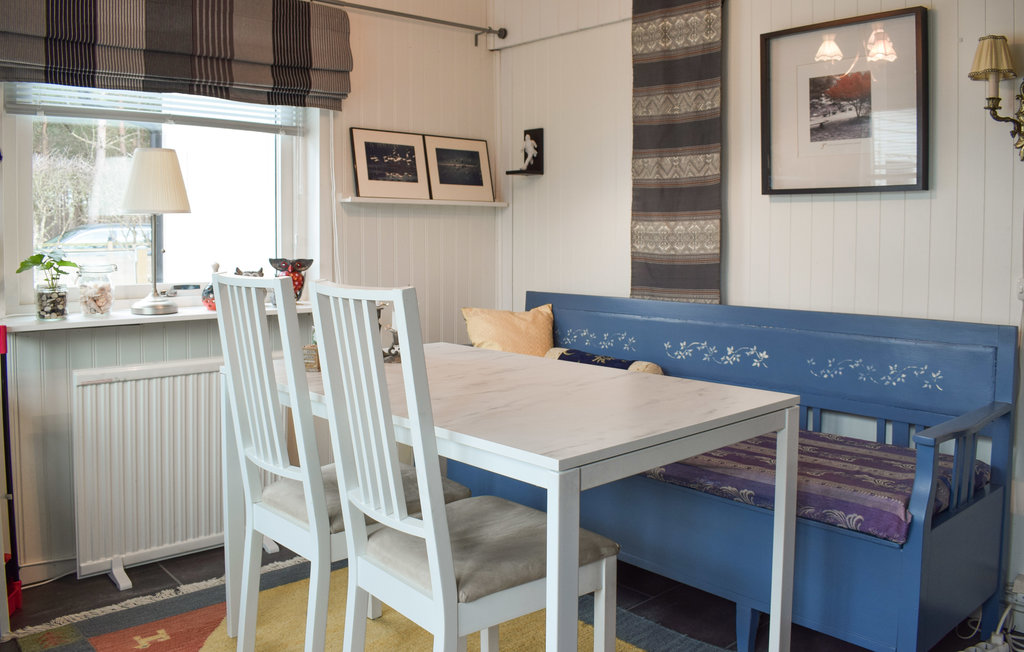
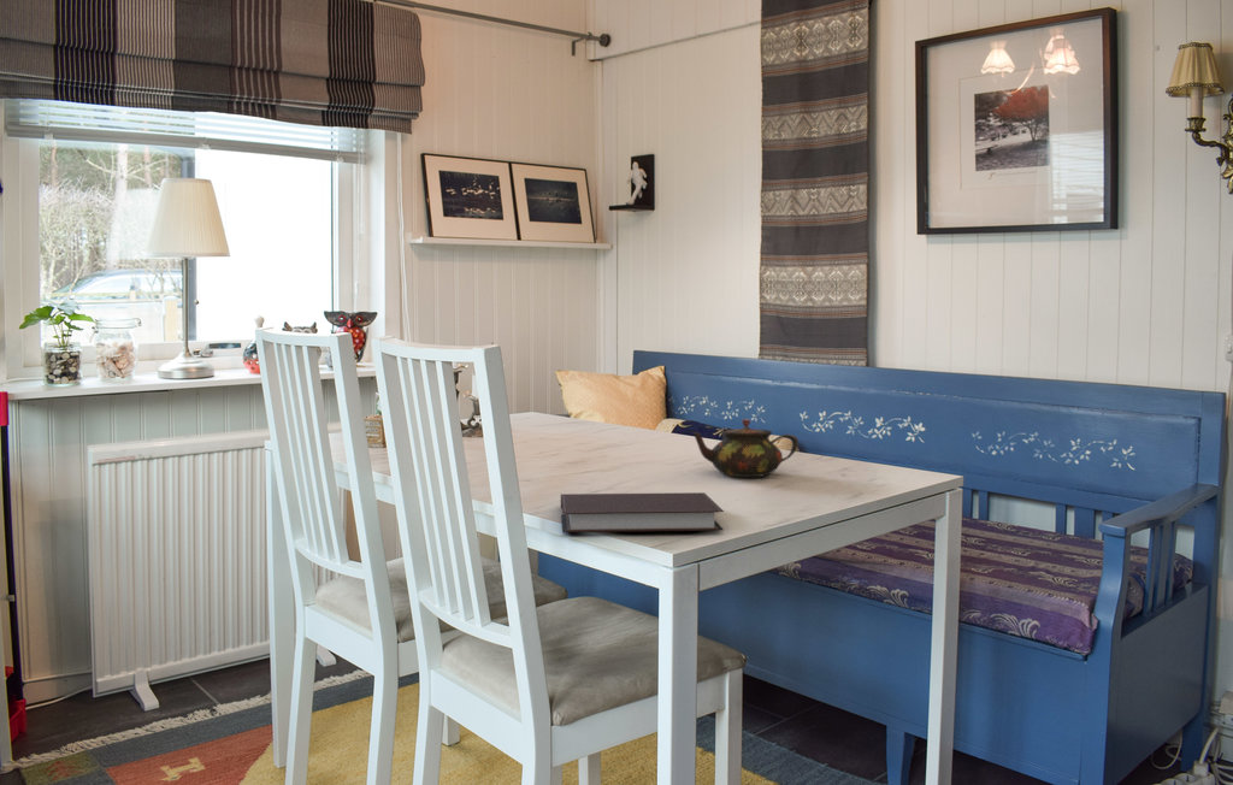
+ notebook (637, 510)
+ teapot (744, 447)
